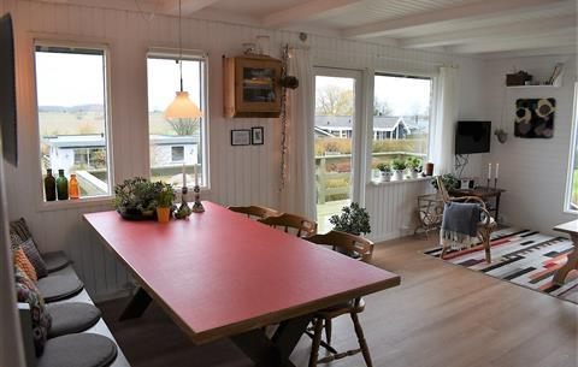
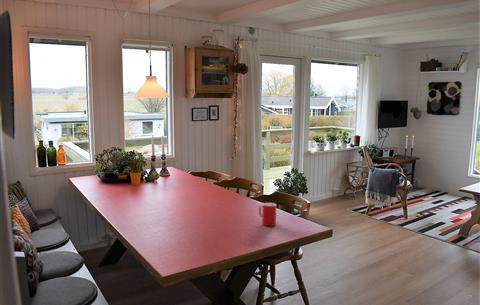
+ cup (267, 213)
